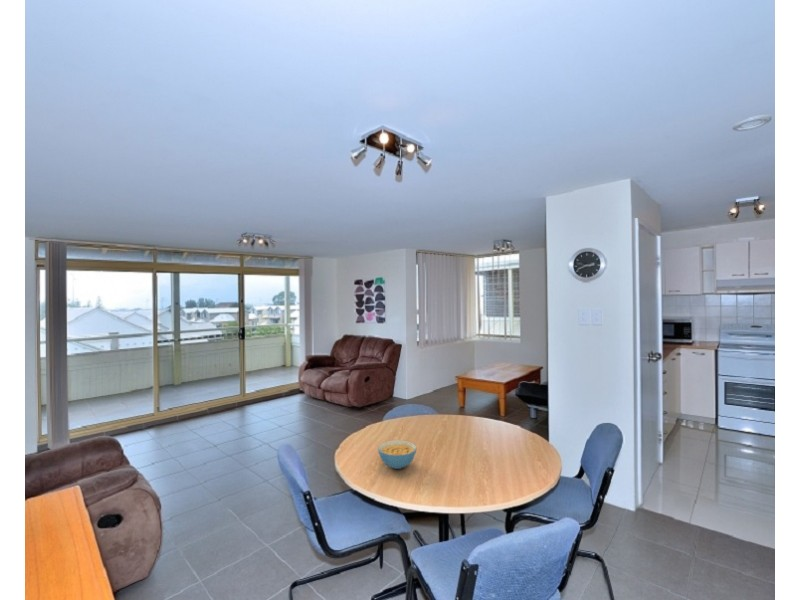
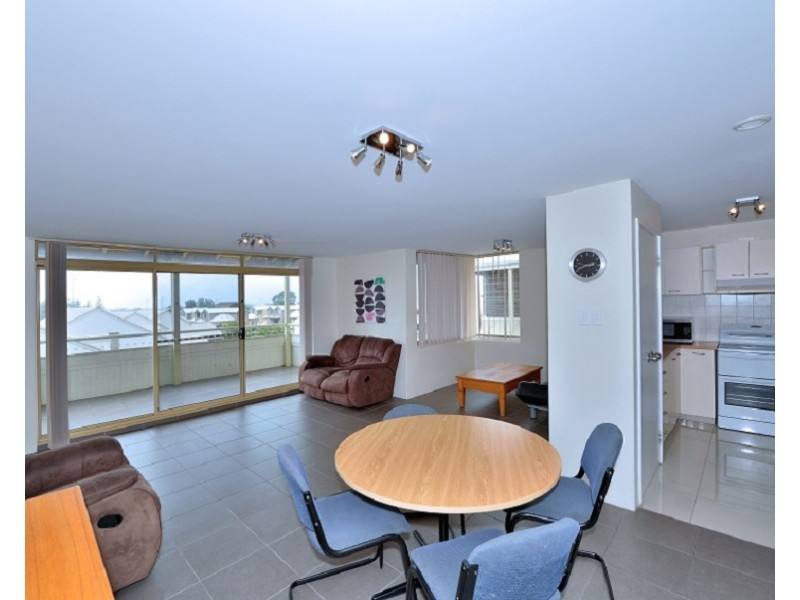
- cereal bowl (397, 456)
